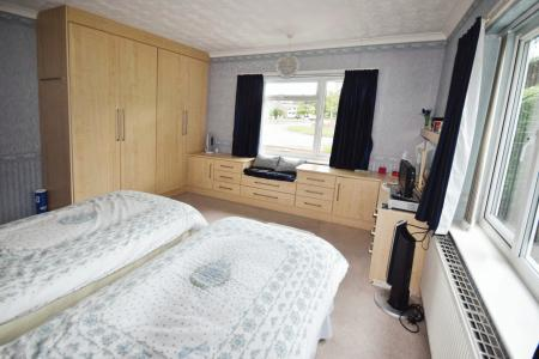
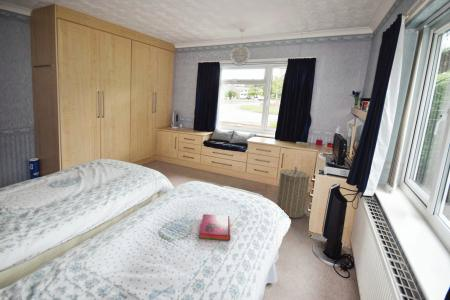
+ hardback book (215, 226)
+ laundry hamper (292, 189)
